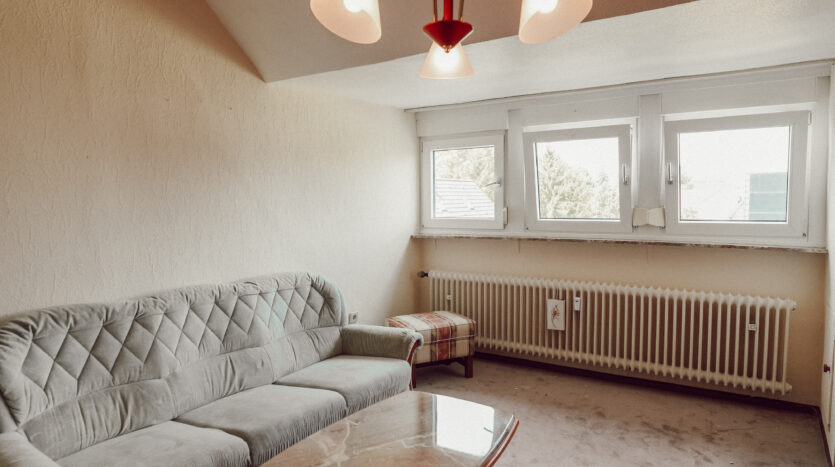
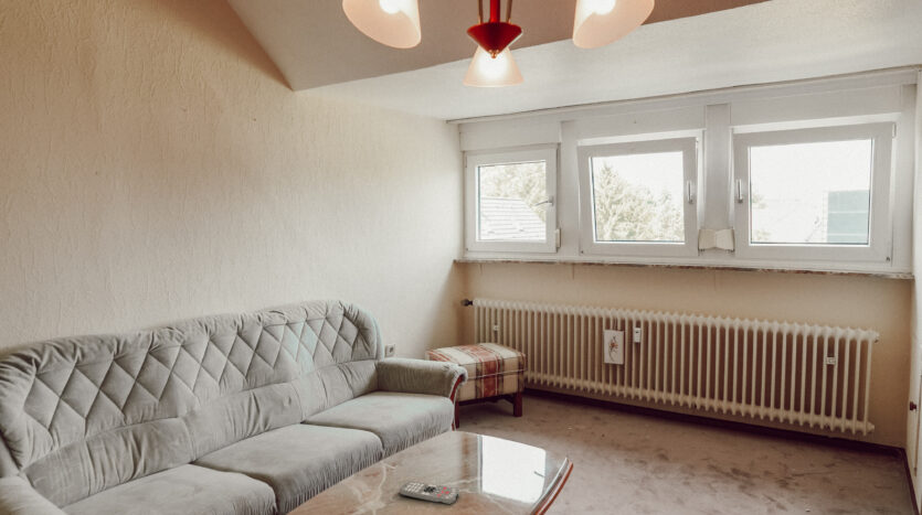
+ remote control (428, 492)
